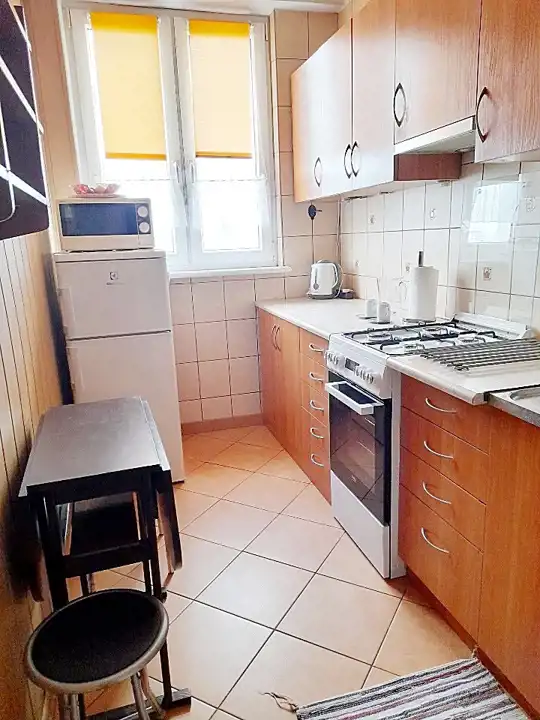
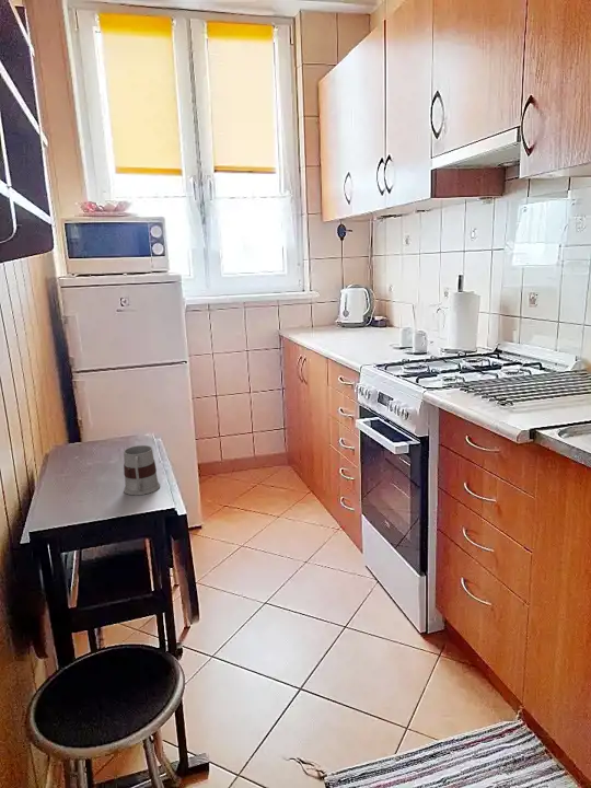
+ mug (139, 471)
